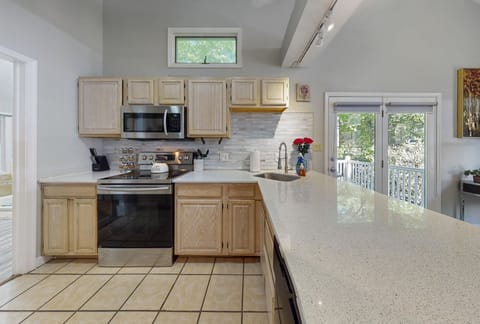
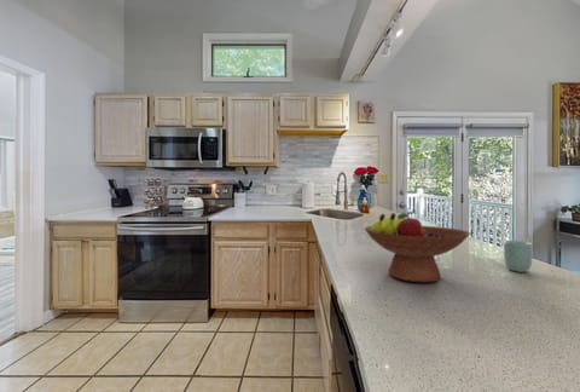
+ cup (517, 256)
+ fruit bowl (413, 243)
